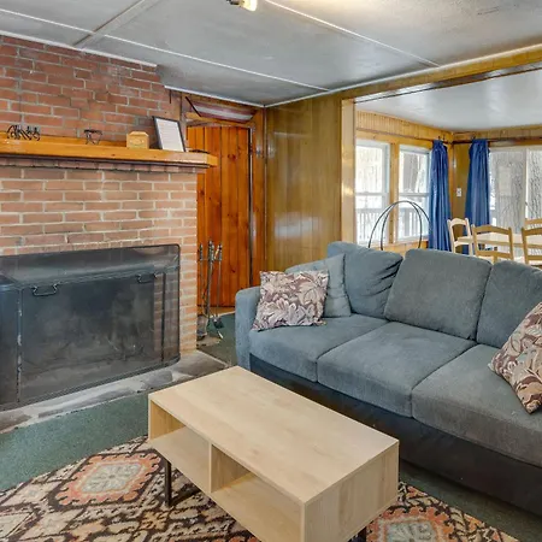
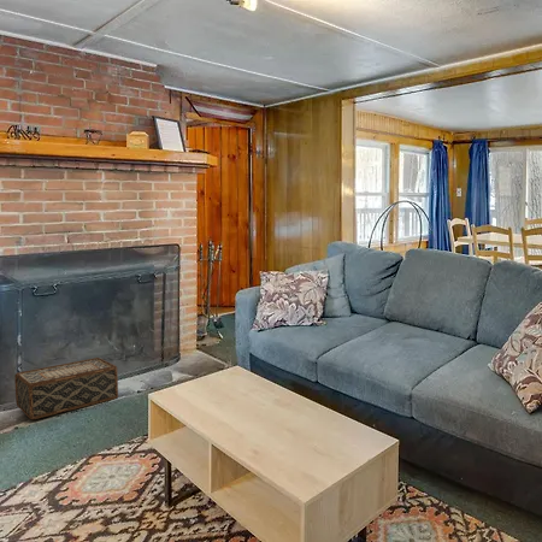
+ woven basket (67, 385)
